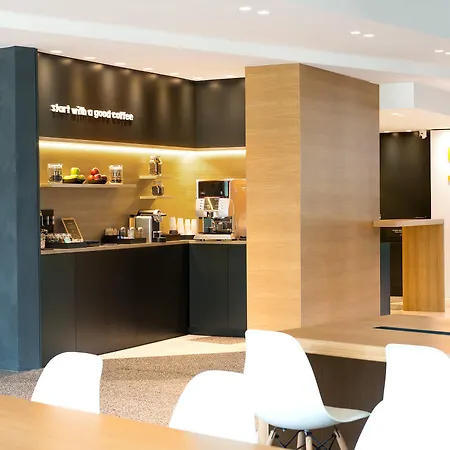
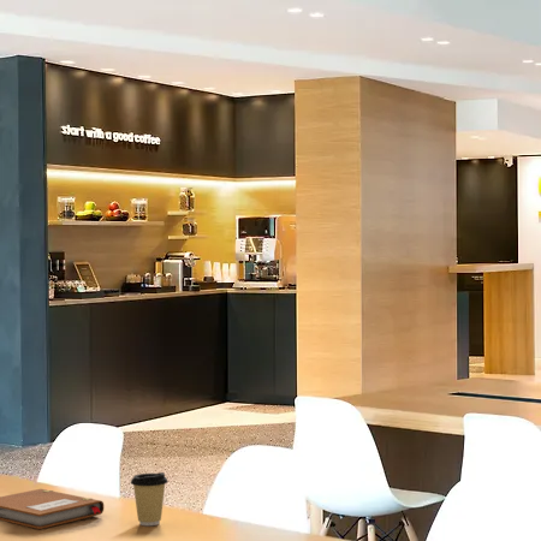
+ coffee cup (149, 498)
+ notebook (43, 507)
